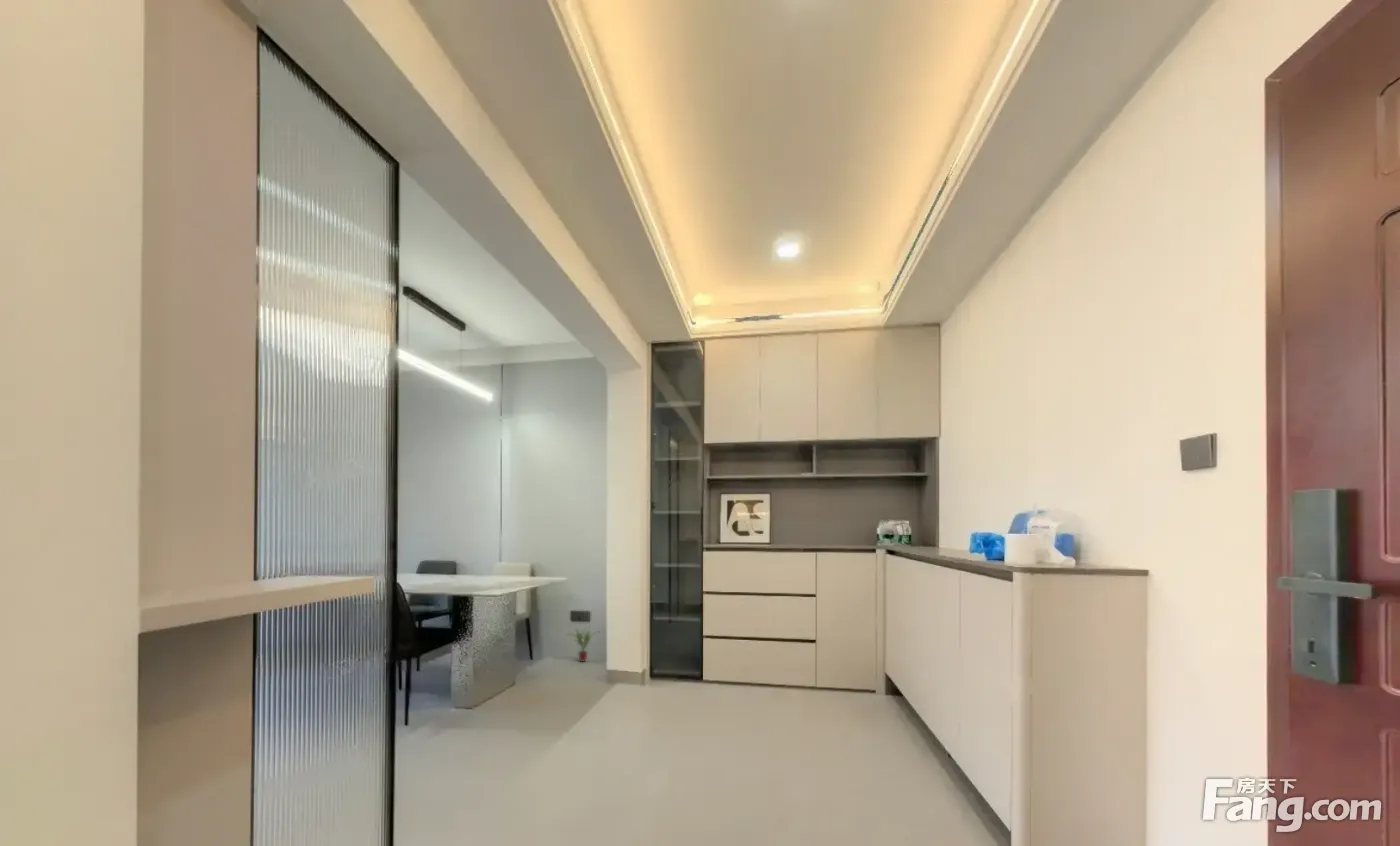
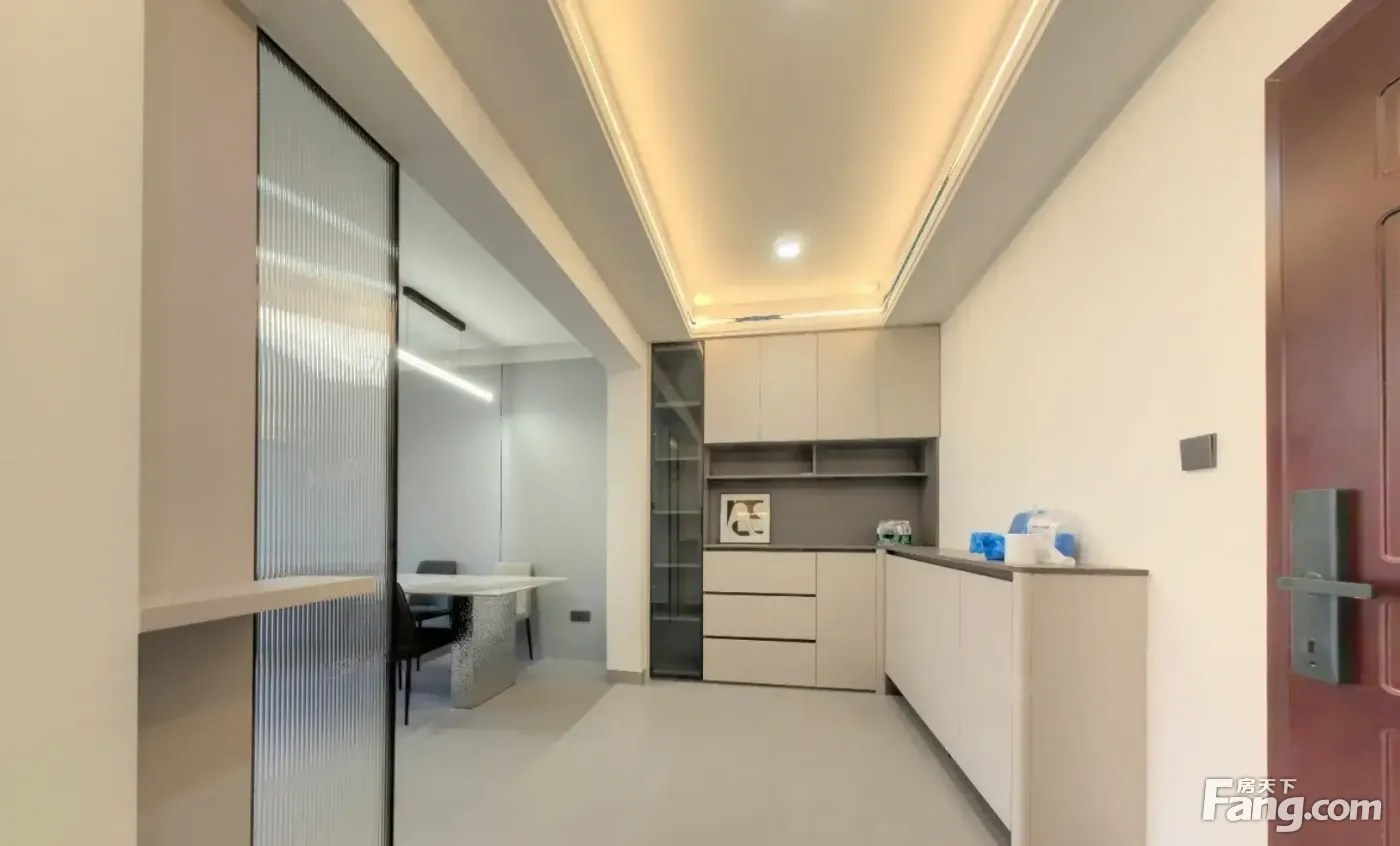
- potted plant (582, 645)
